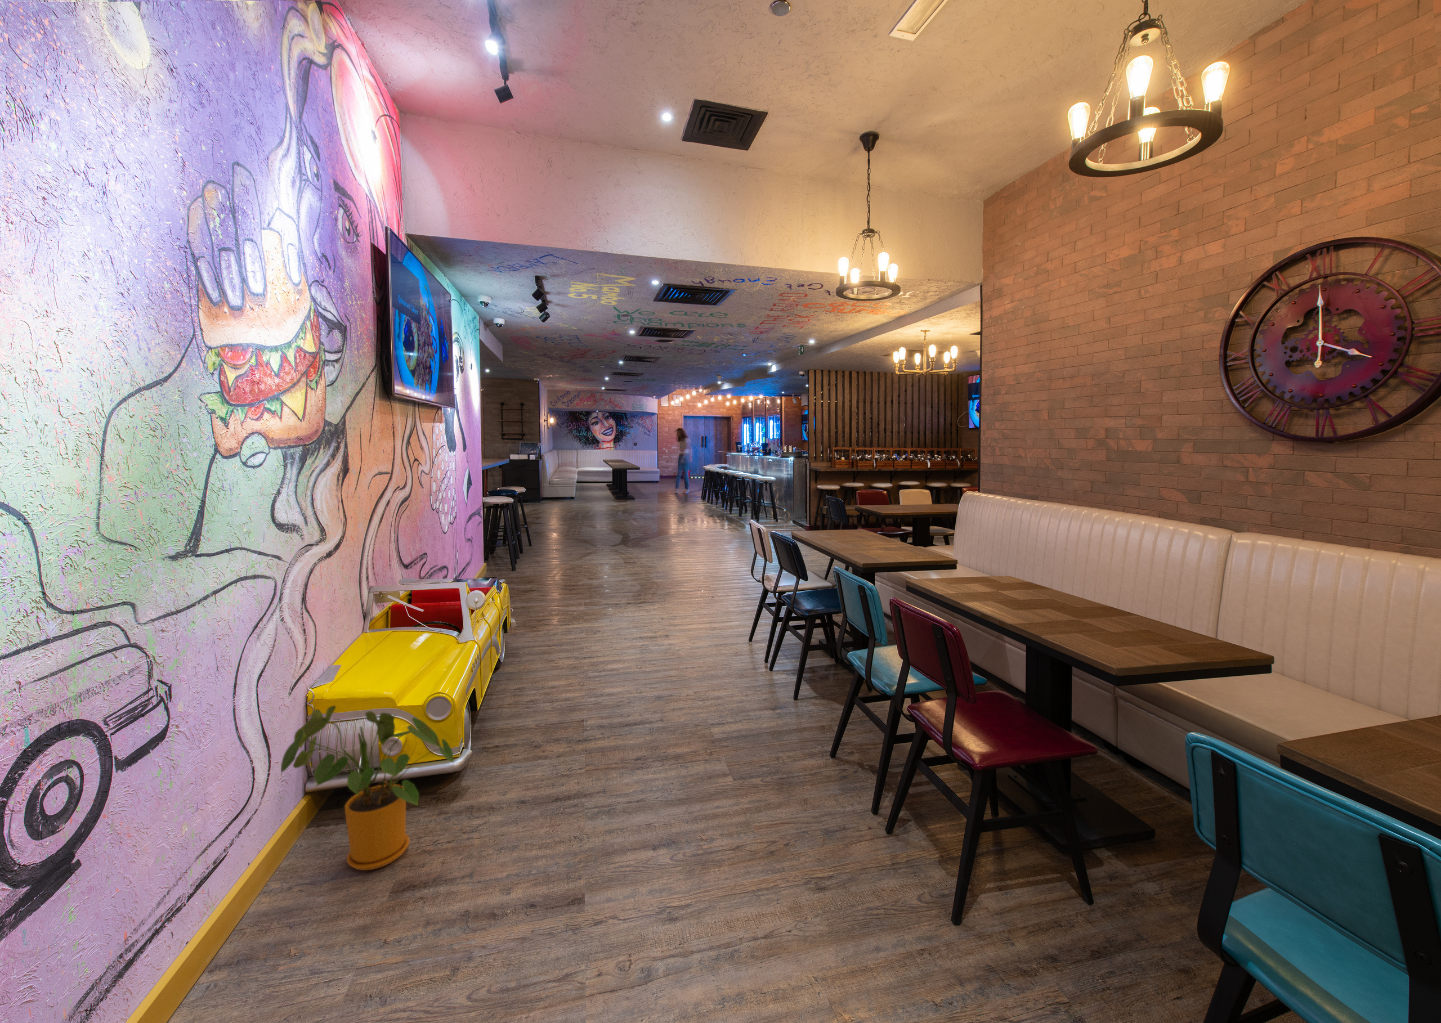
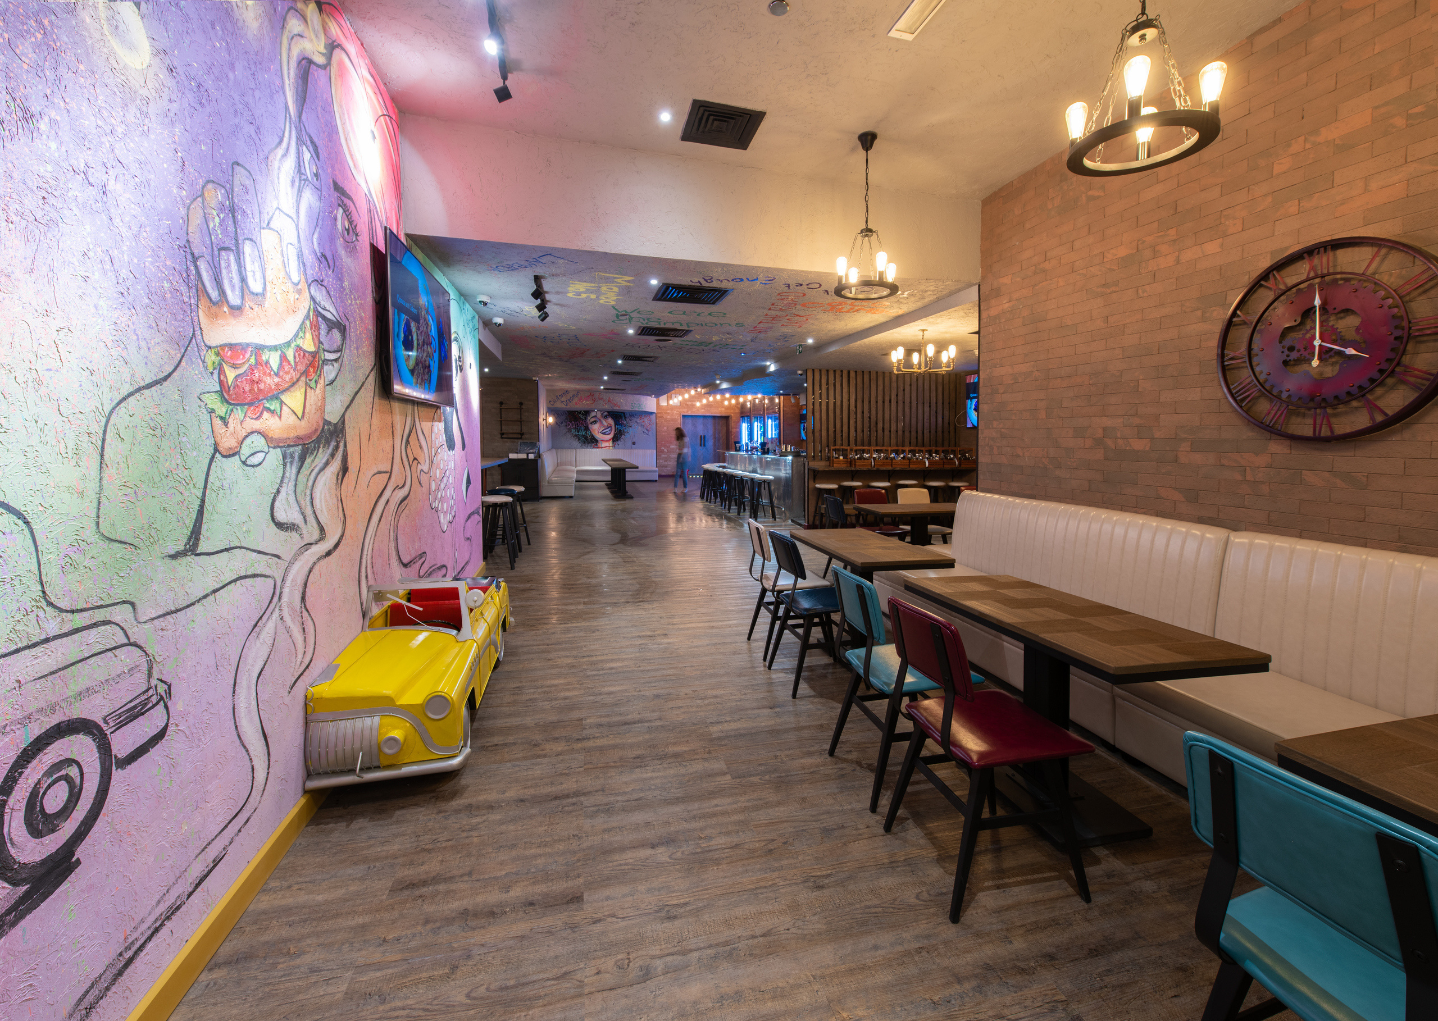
- house plant (368, 787)
